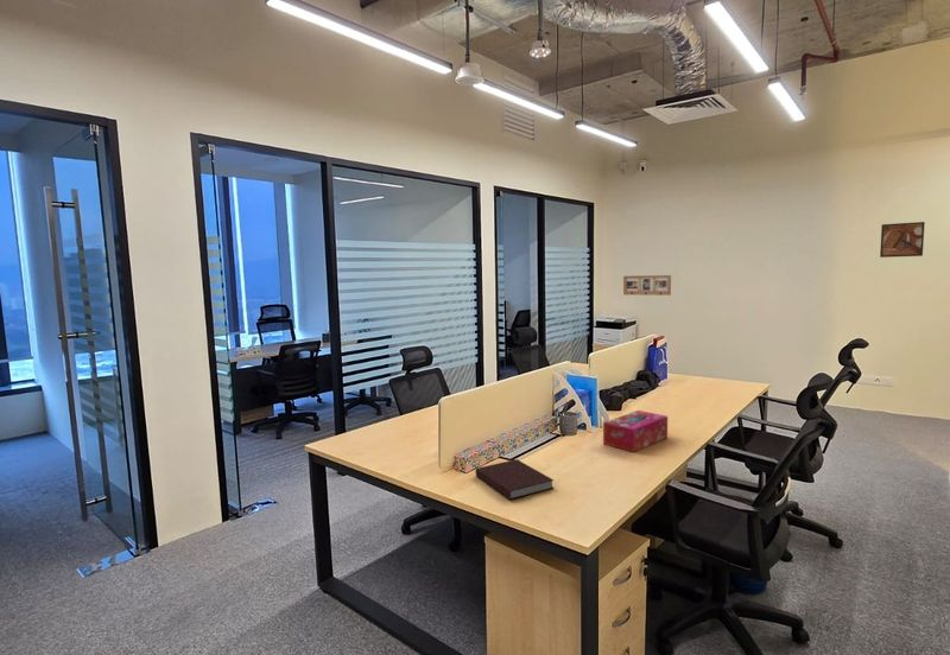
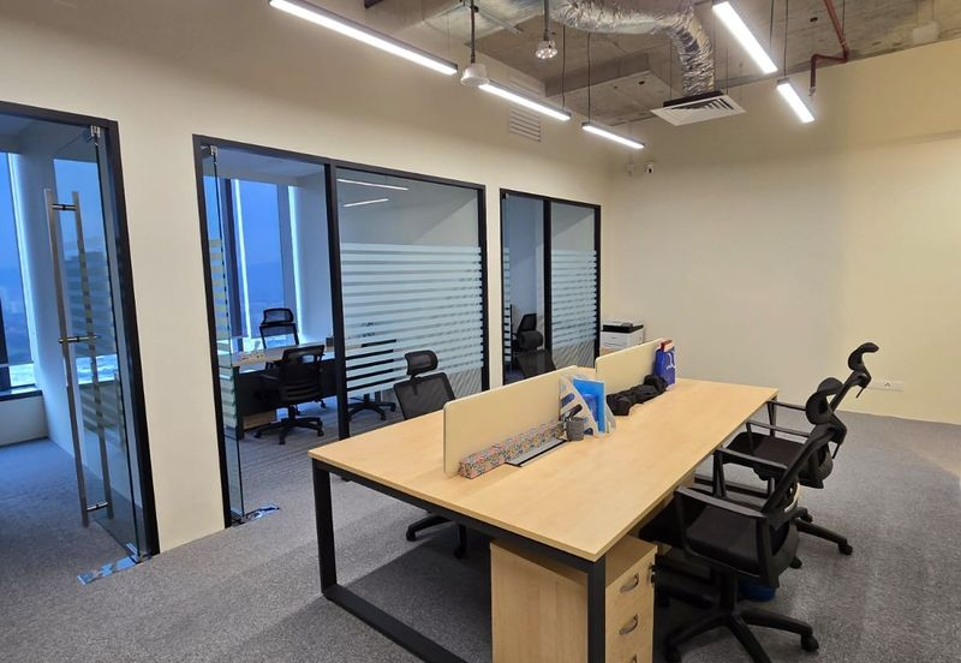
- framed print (901, 240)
- tissue box (635, 430)
- notebook (513, 477)
- picture frame (646, 285)
